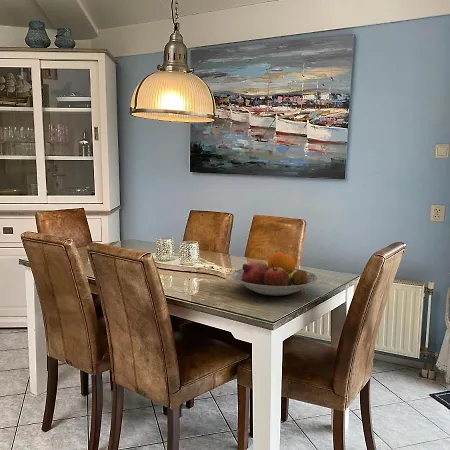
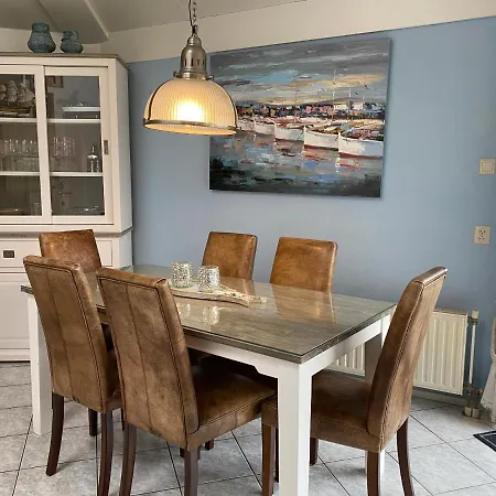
- fruit bowl (274, 272)
